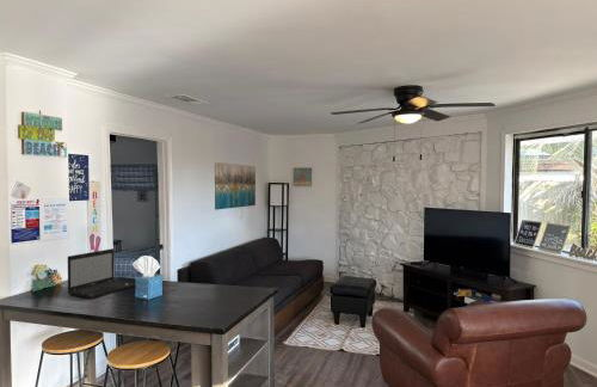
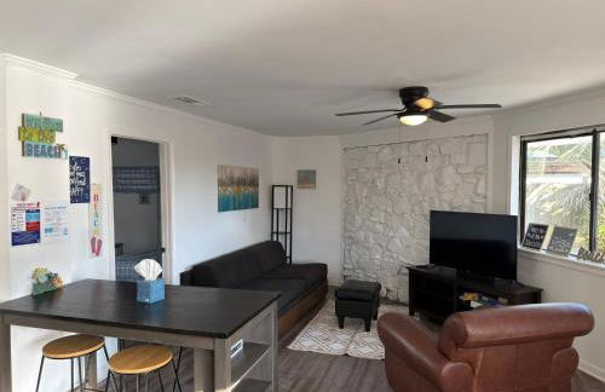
- laptop (103, 271)
